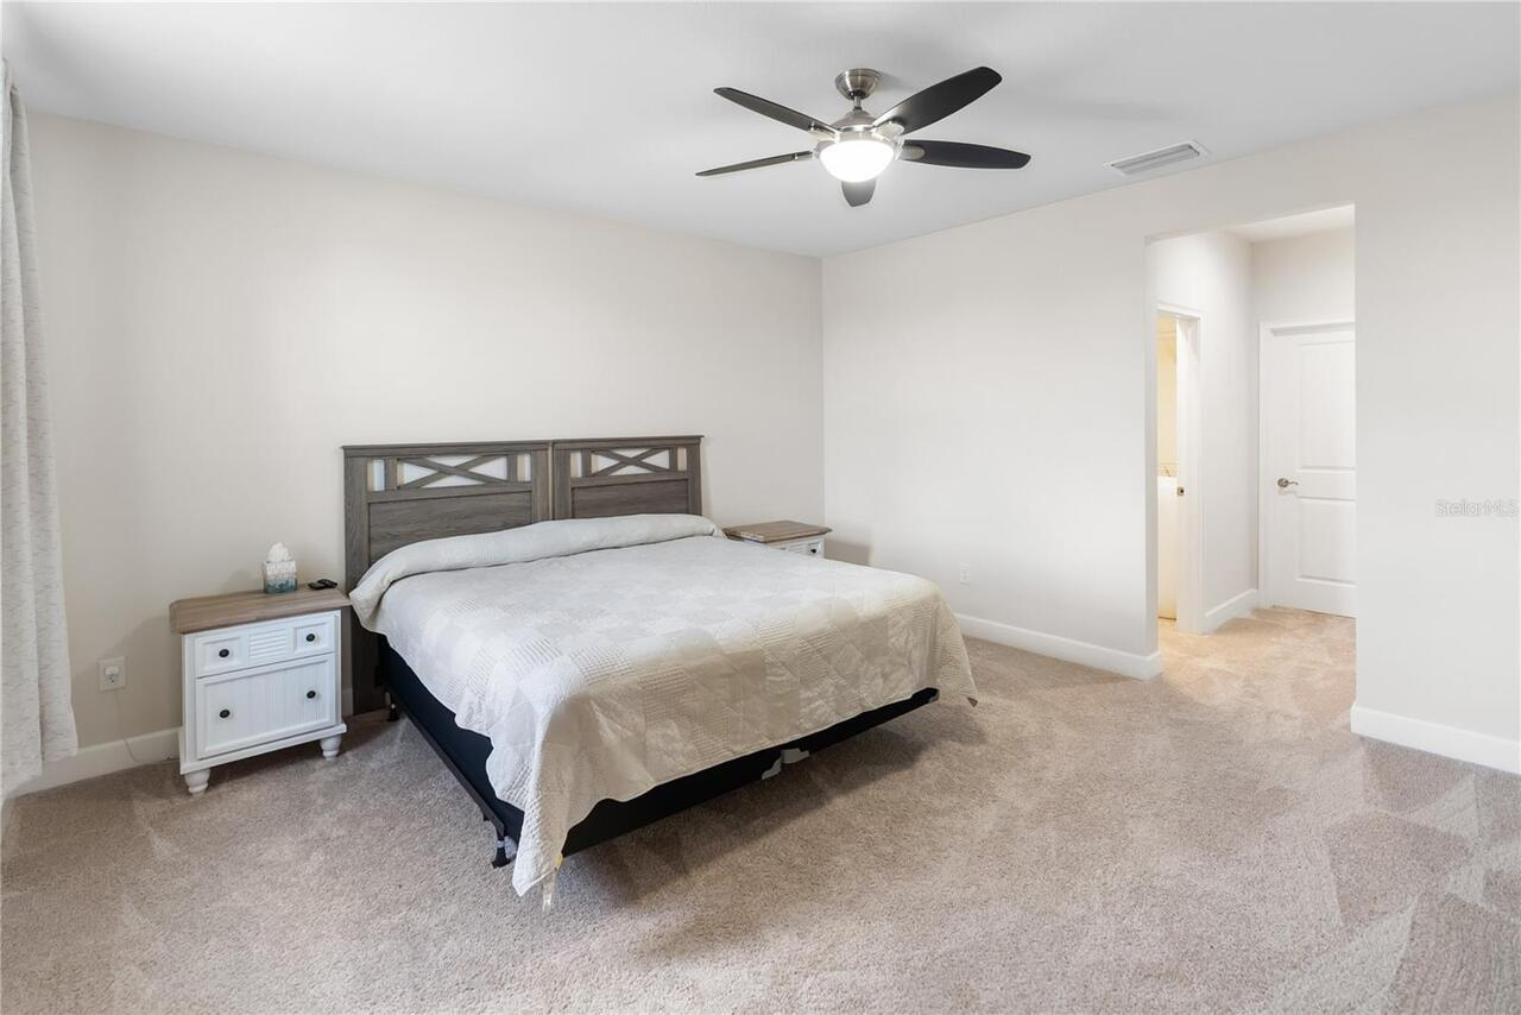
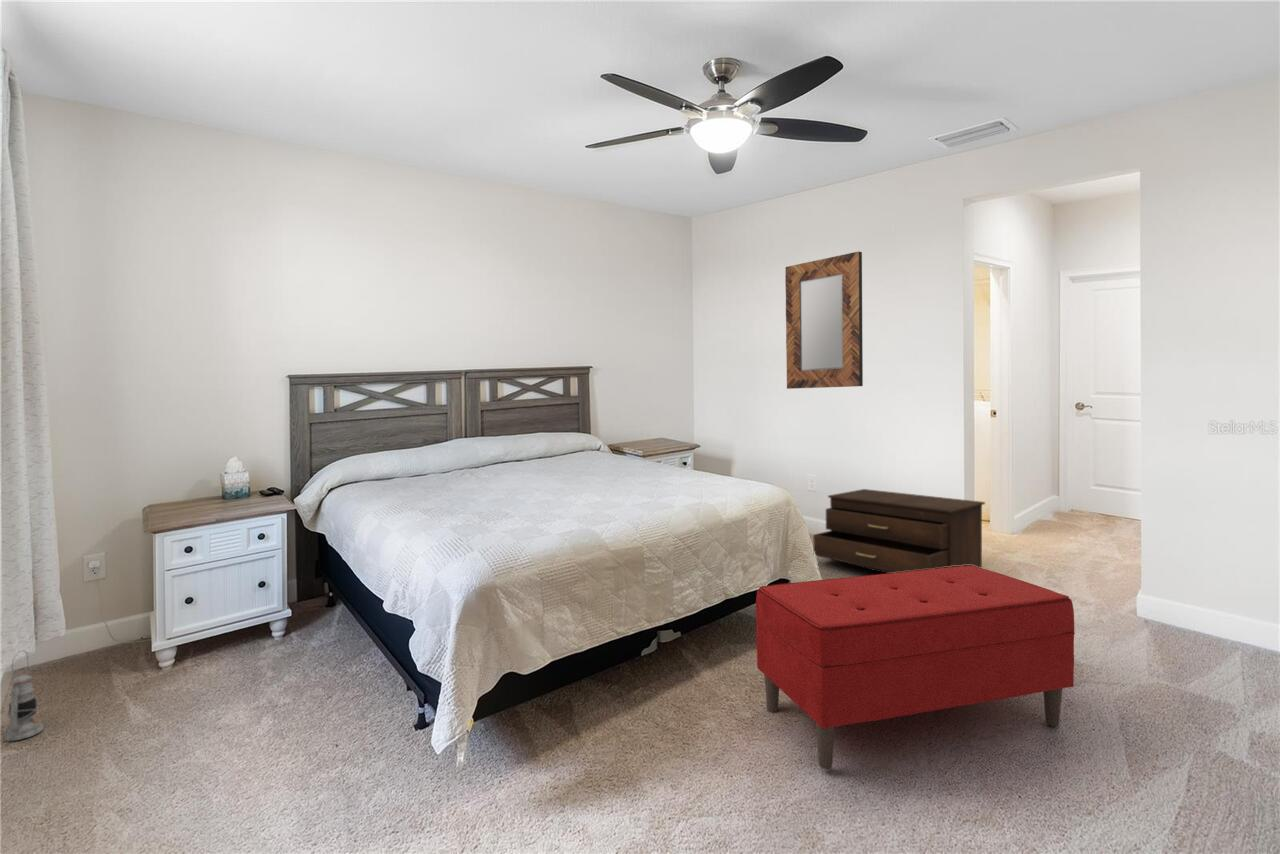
+ drawer (893, 535)
+ lantern (21, 692)
+ home mirror (822, 323)
+ bench (908, 654)
